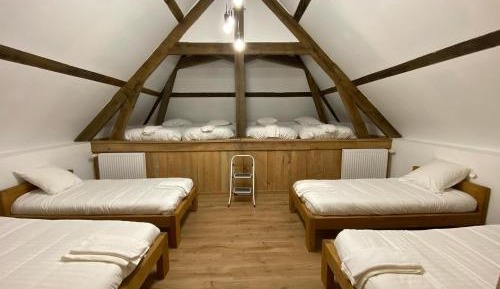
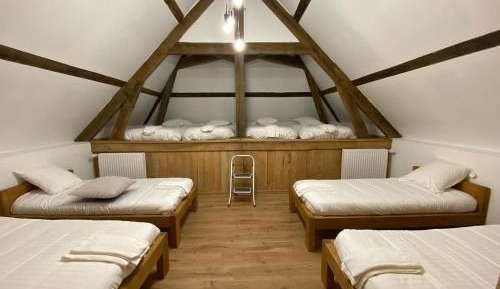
+ pillow (104, 187)
